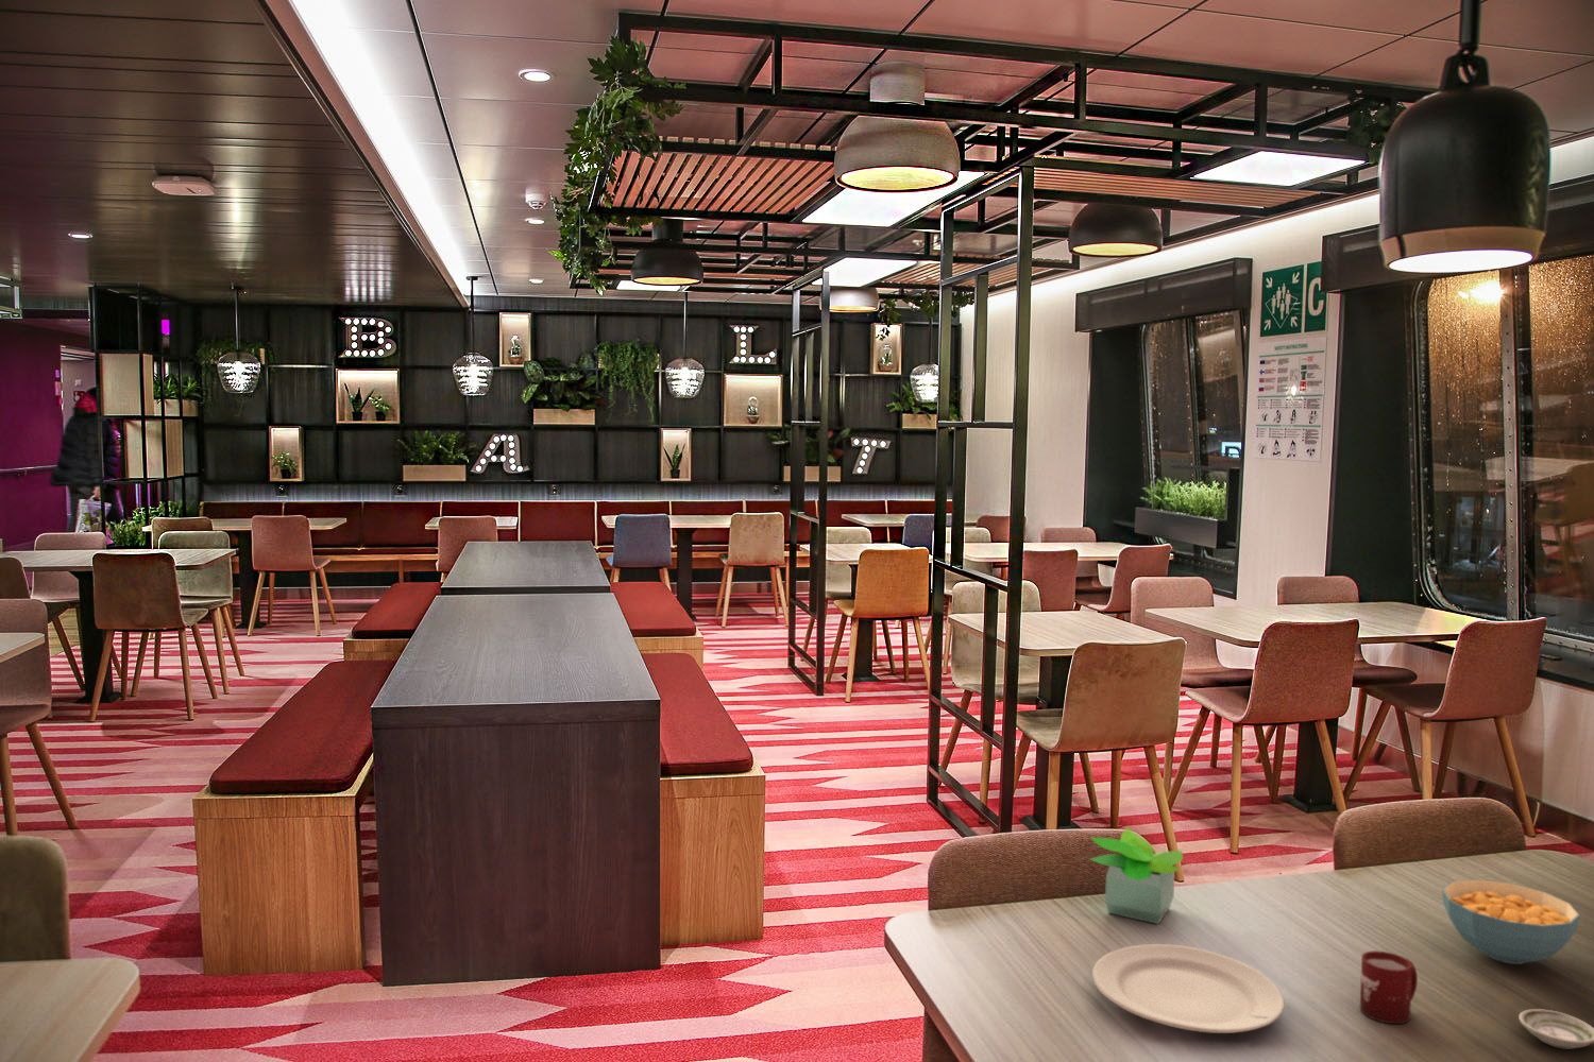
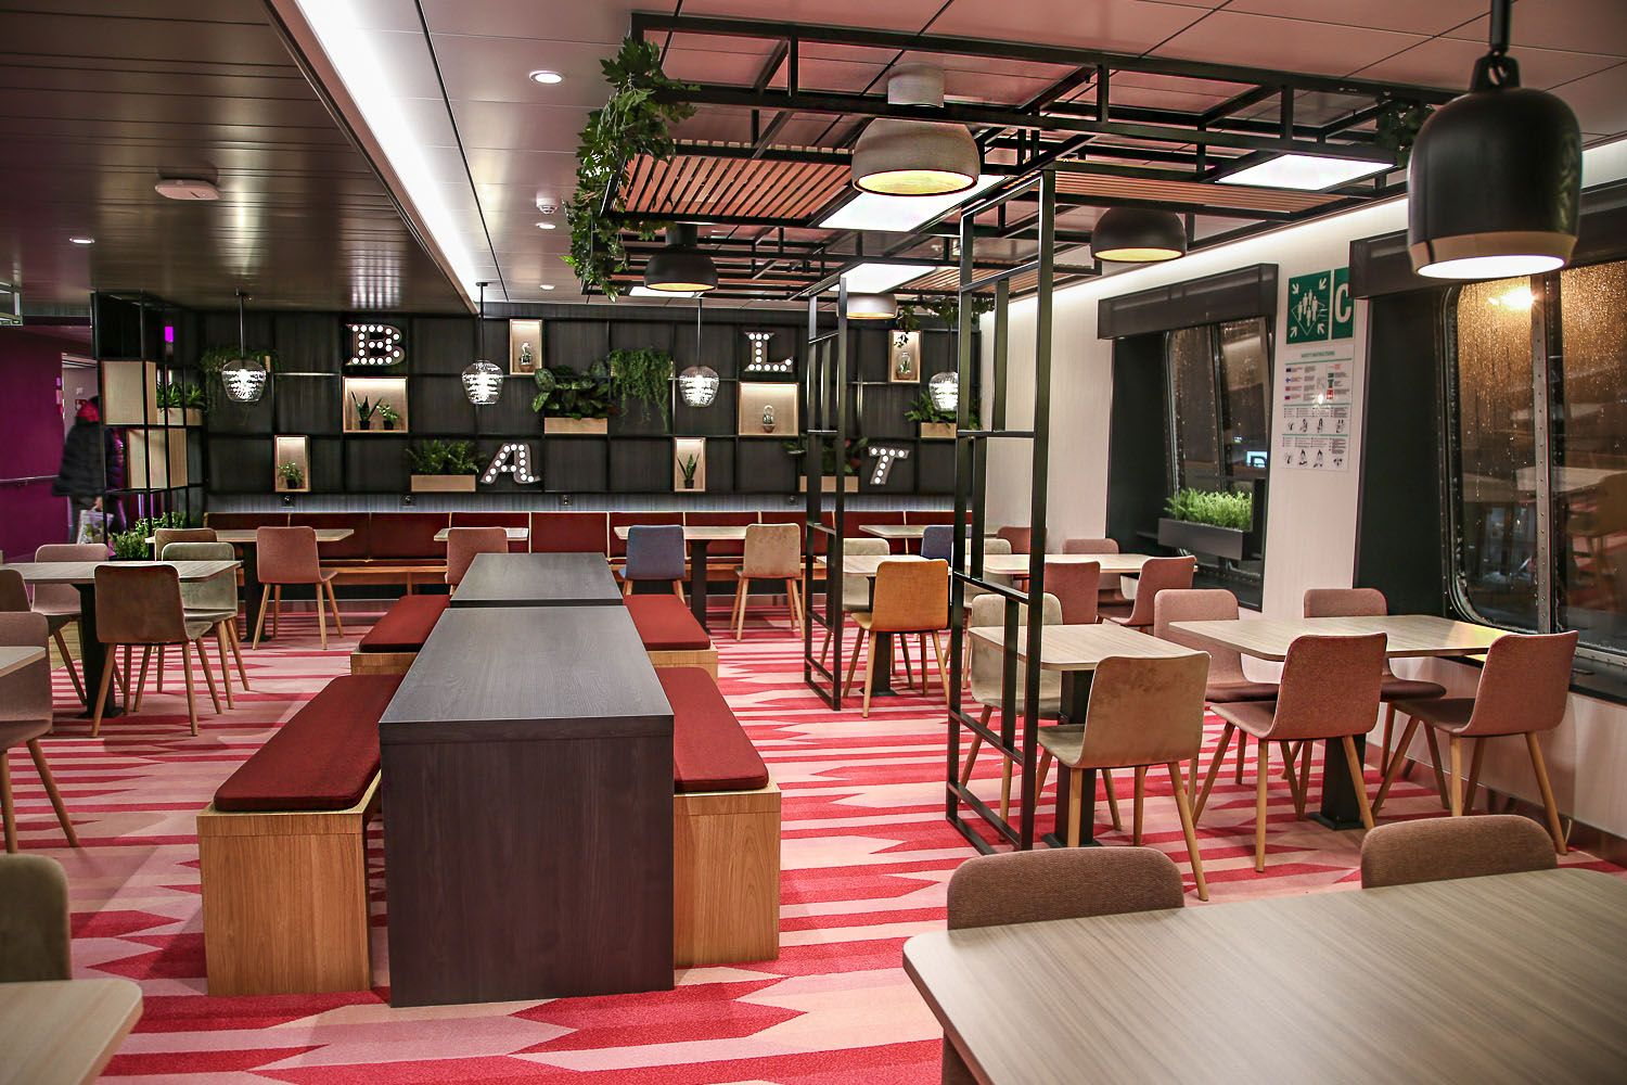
- cup (1392, 985)
- cereal bowl (1507, 928)
- chinaware (1185, 992)
- potted plant (1134, 874)
- saucer (1557, 1032)
